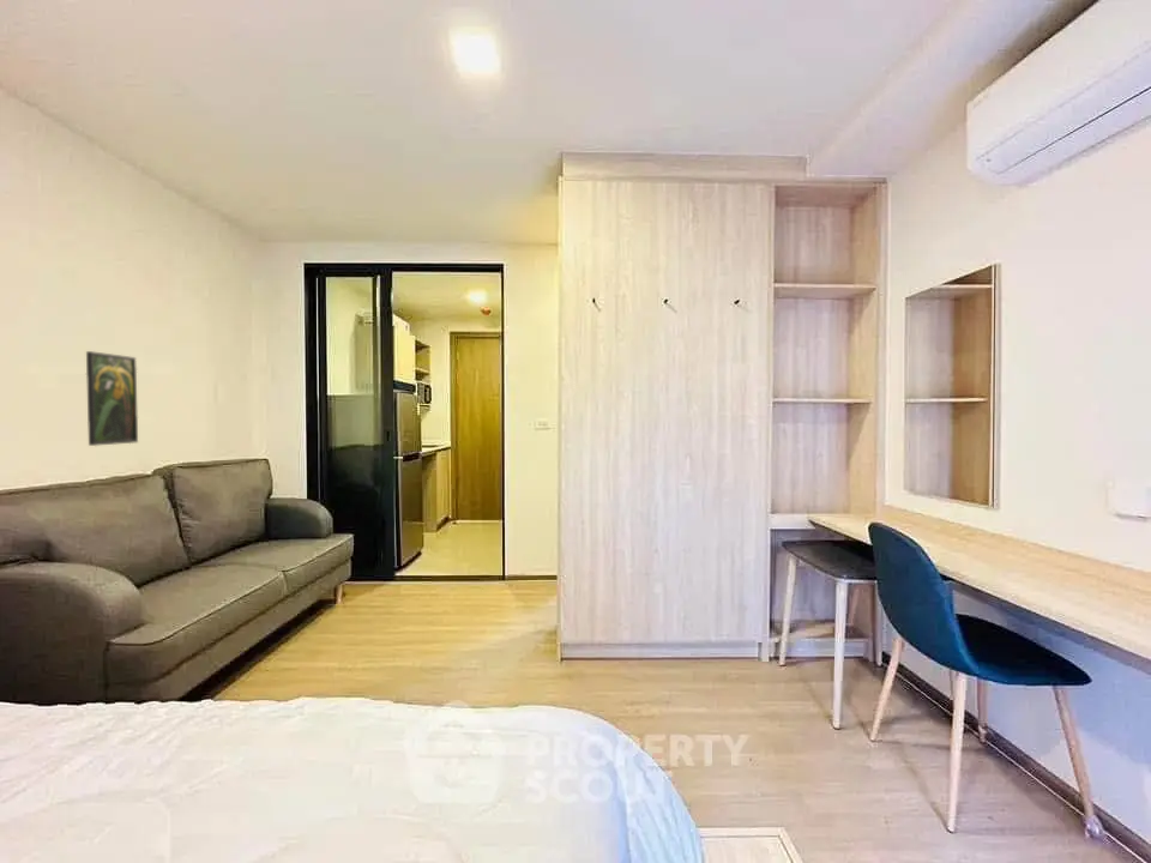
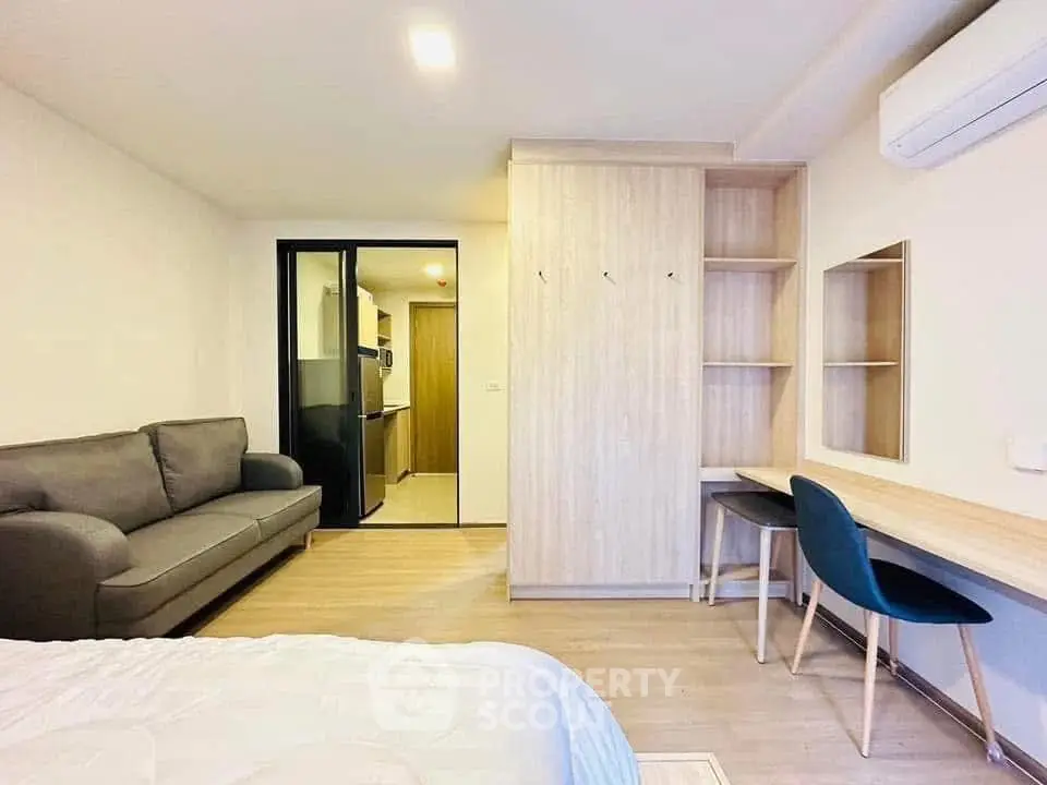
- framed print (113, 399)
